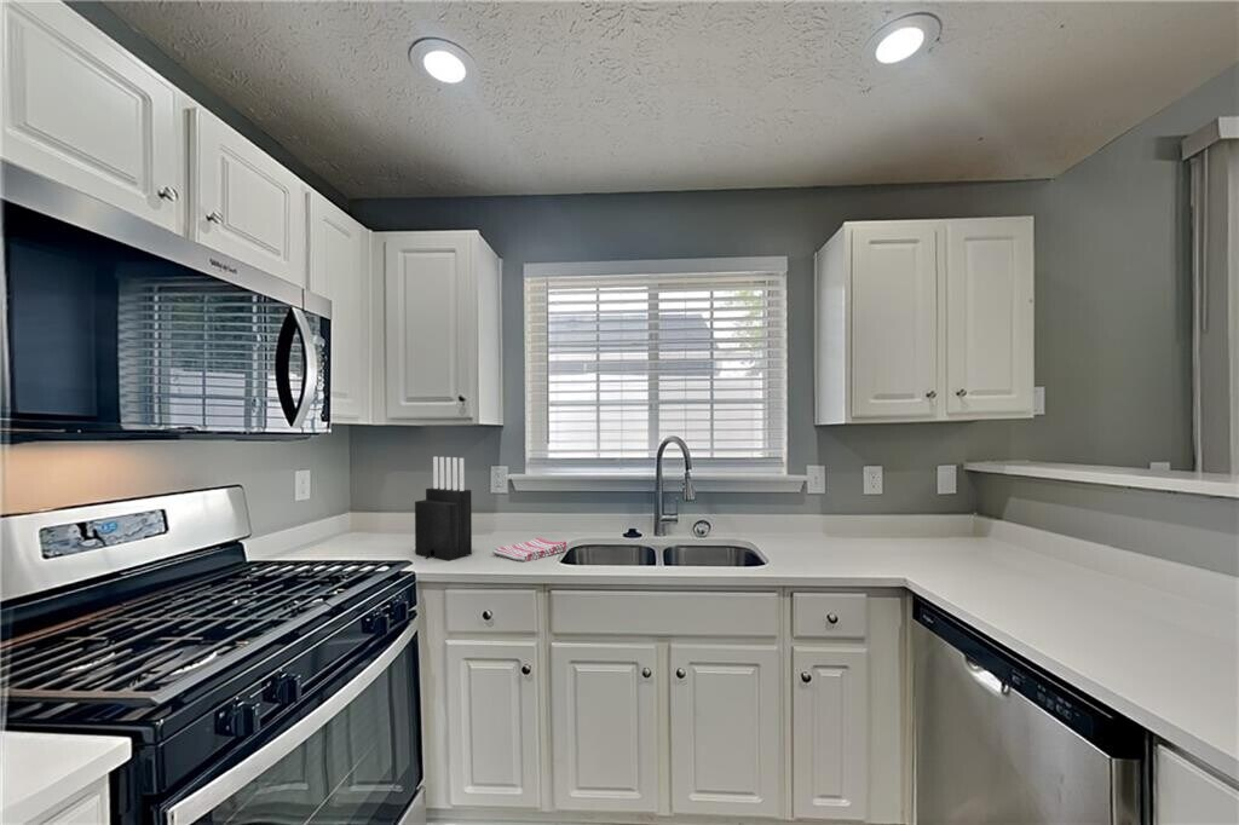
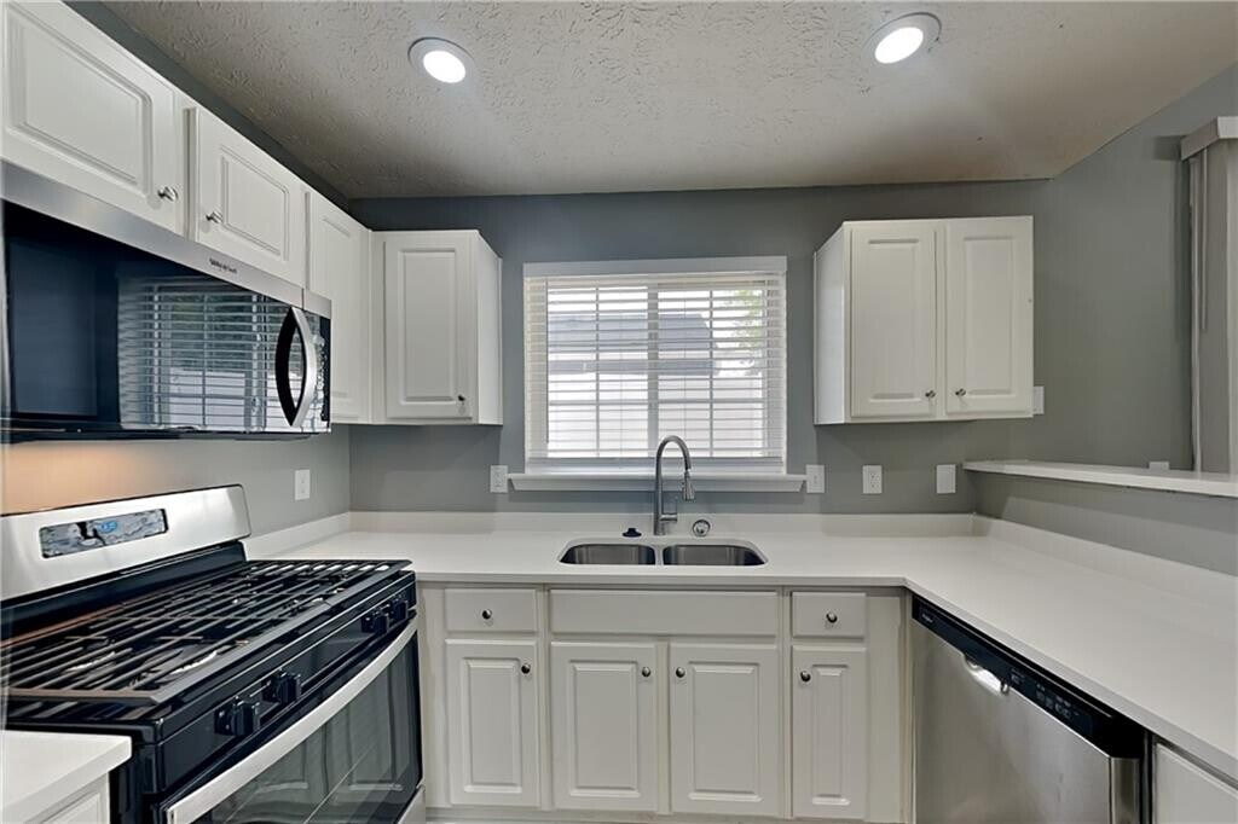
- knife block (440, 506)
- dish towel (530, 548)
